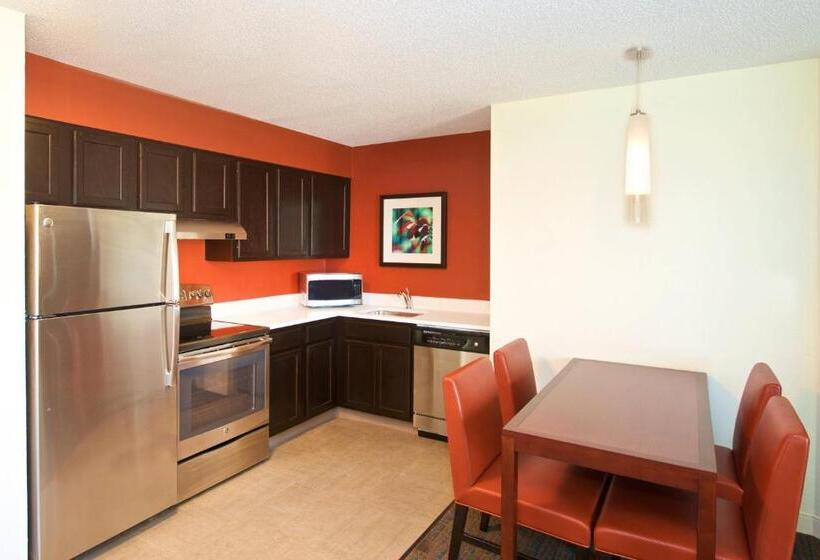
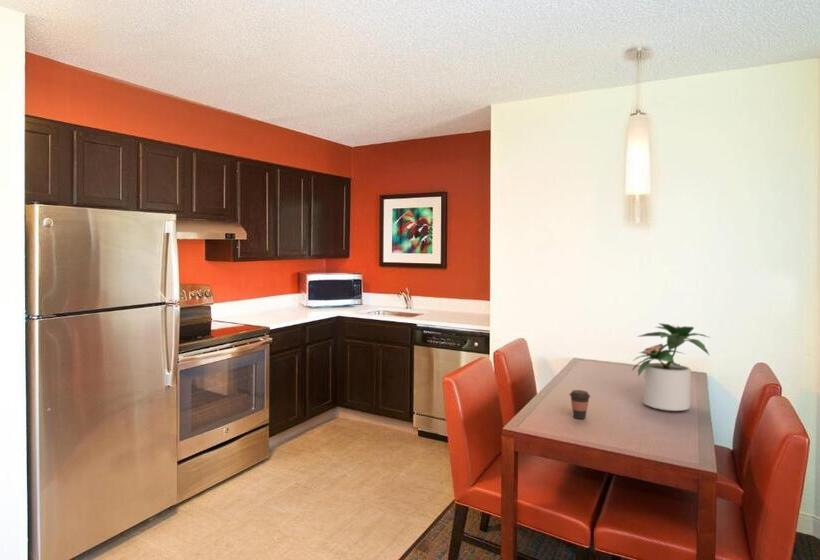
+ coffee cup (579, 404)
+ potted plant (671, 364)
